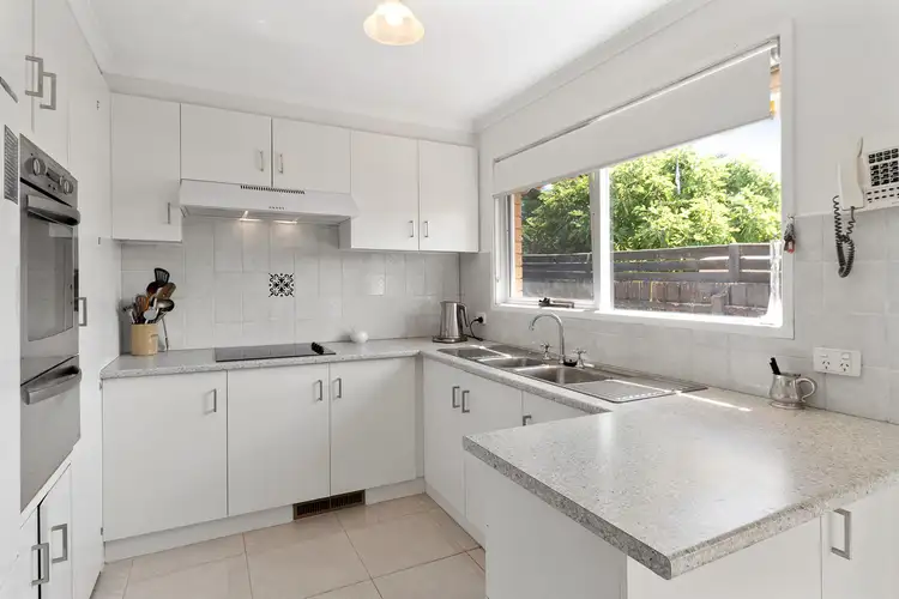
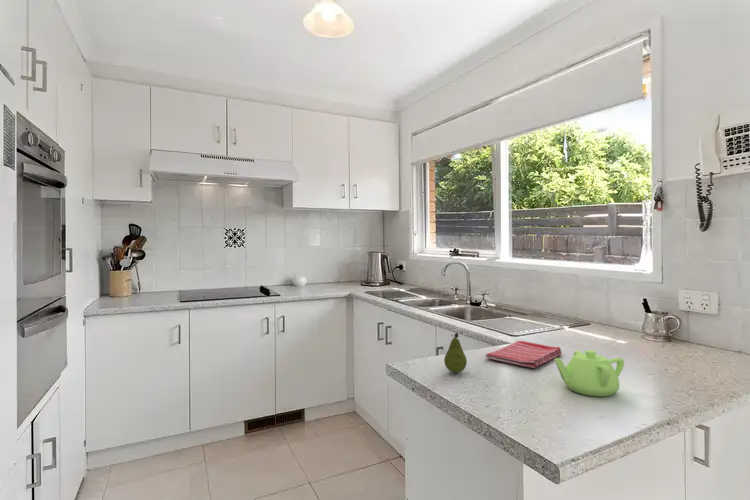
+ teapot (589, 370)
+ dish towel (524, 352)
+ fruit (455, 352)
